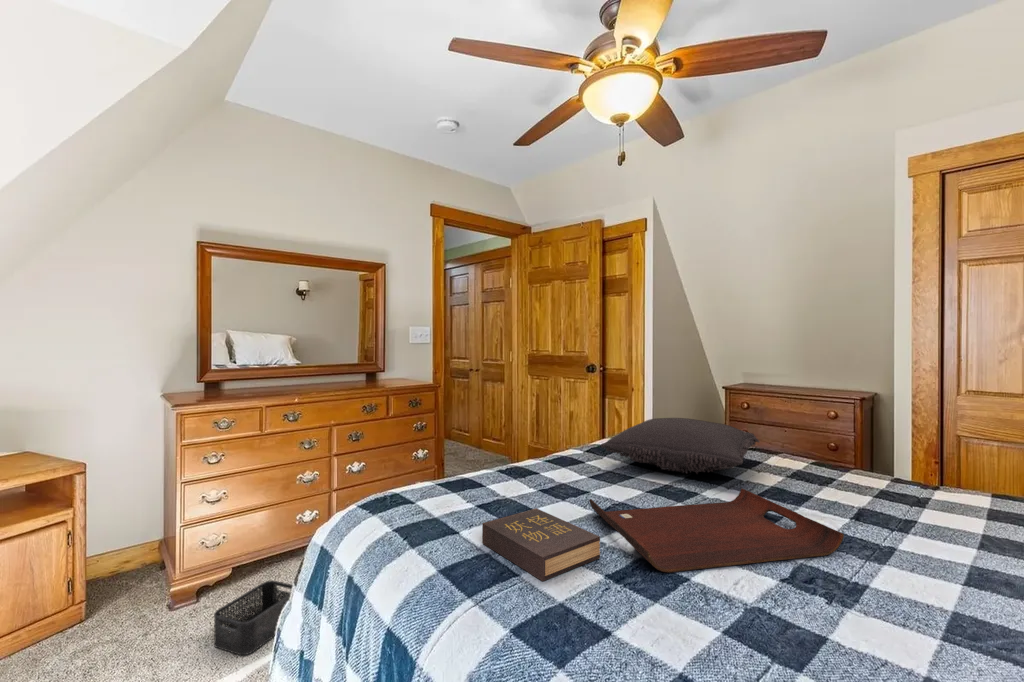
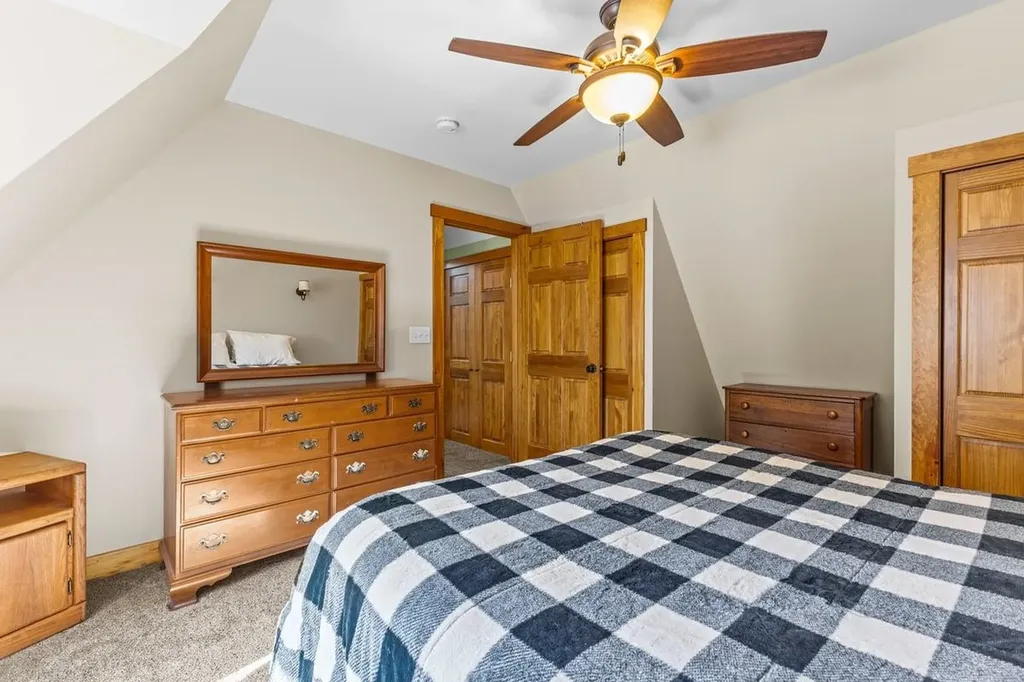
- hardback book (539, 539)
- serving tray (703, 523)
- pillow (682, 443)
- storage bin (258, 615)
